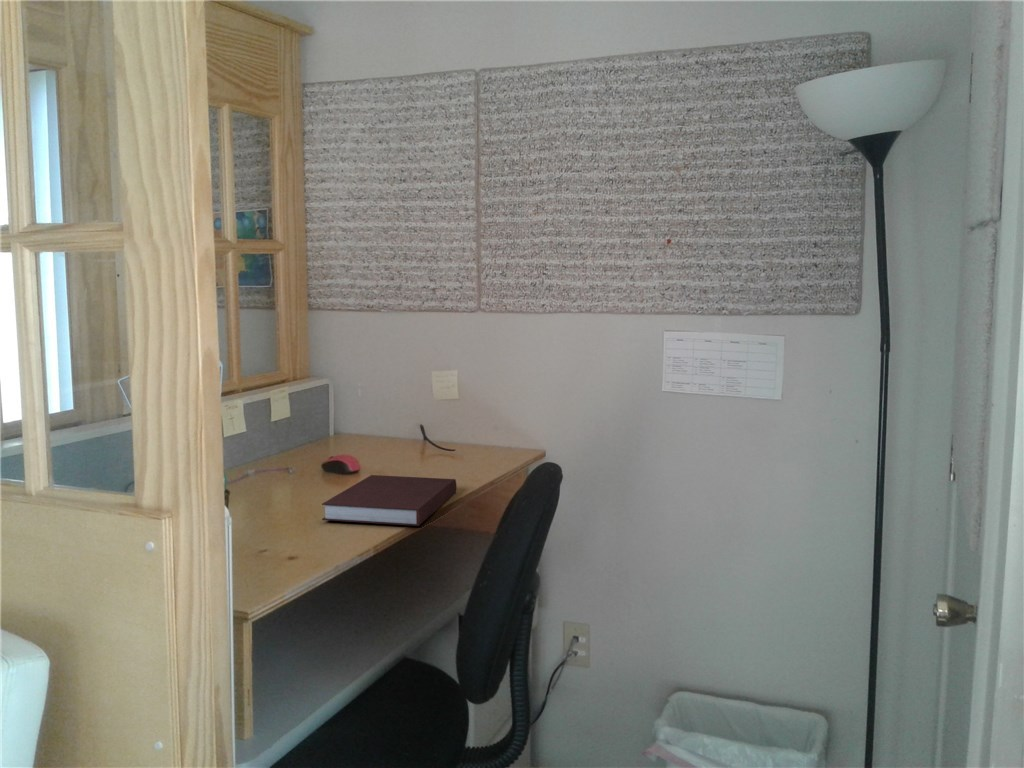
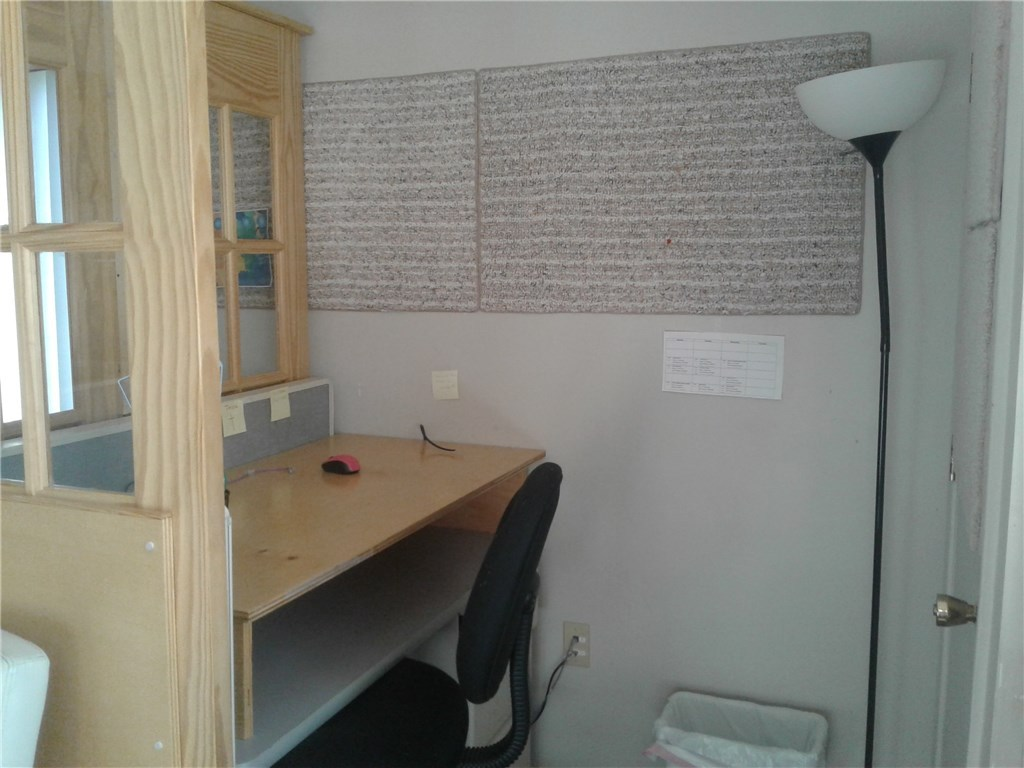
- notebook (393, 498)
